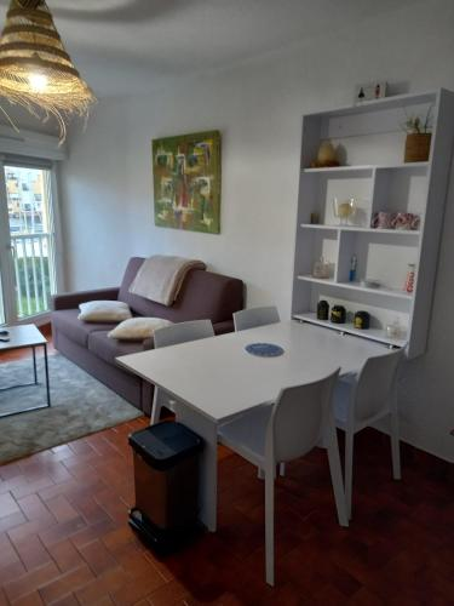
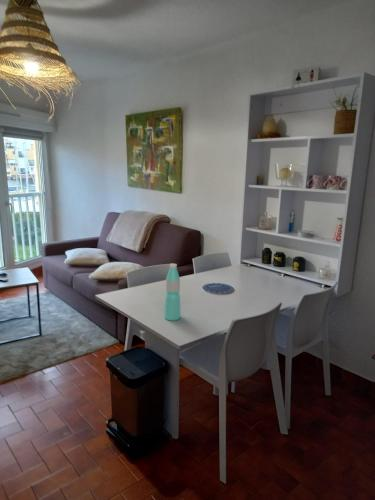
+ water bottle (172, 291)
